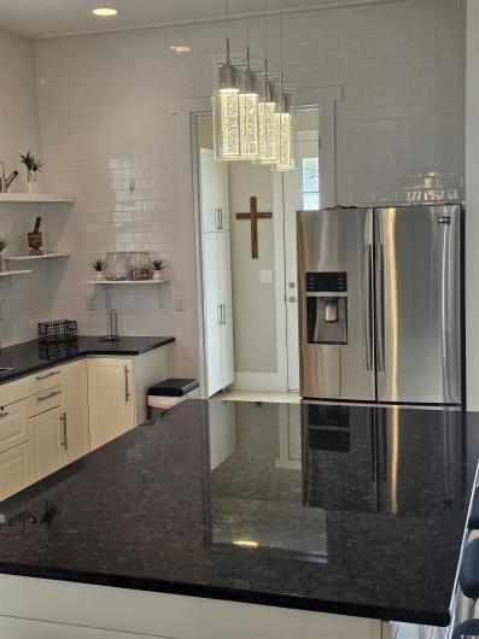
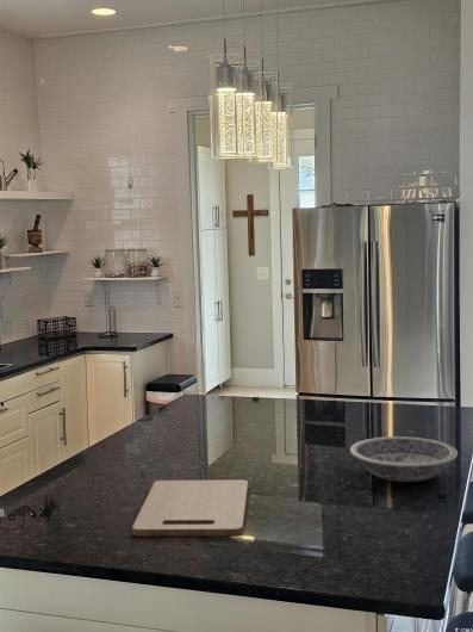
+ bowl (403, 463)
+ cutting board (194, 504)
